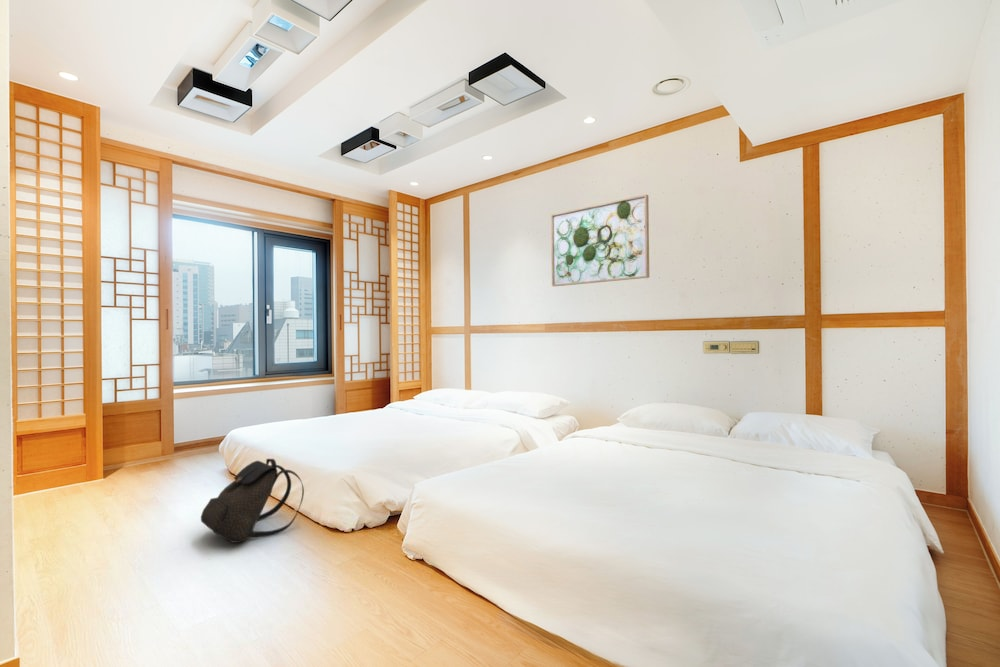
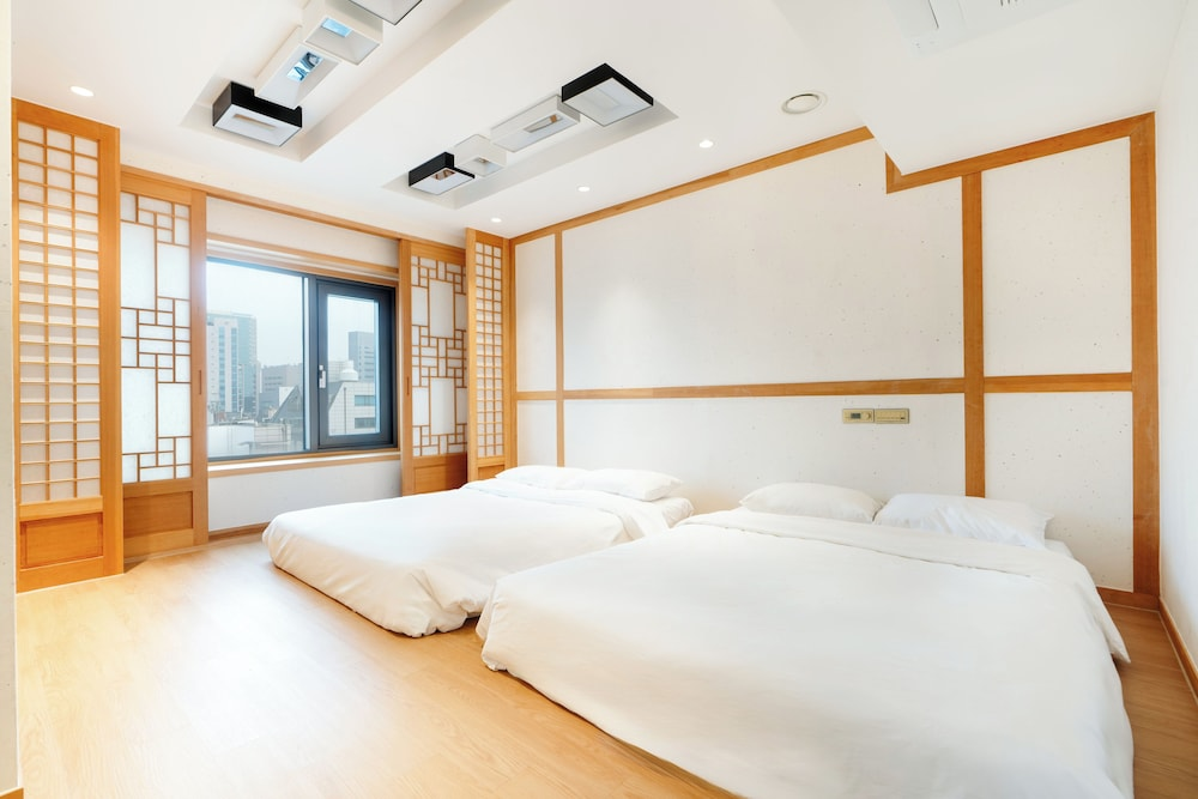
- backpack (254, 496)
- wall art (596, 243)
